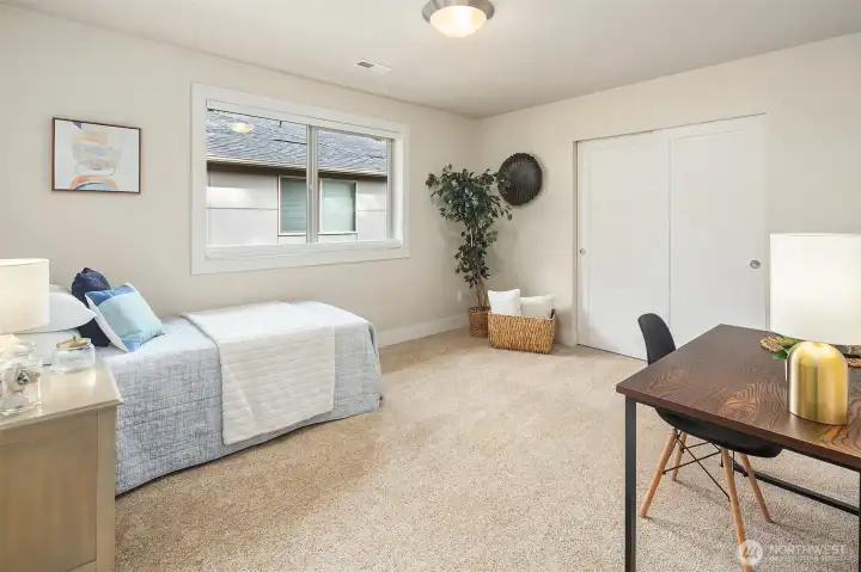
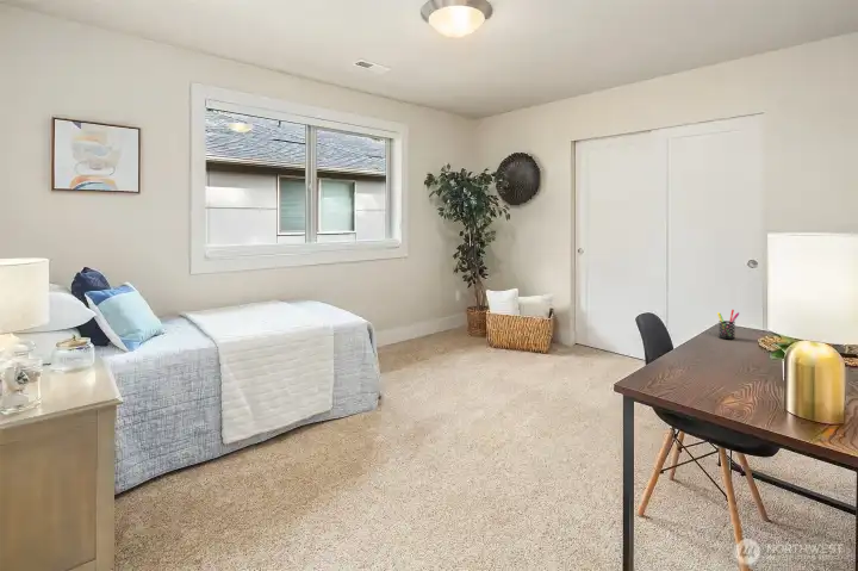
+ pen holder (726, 323)
